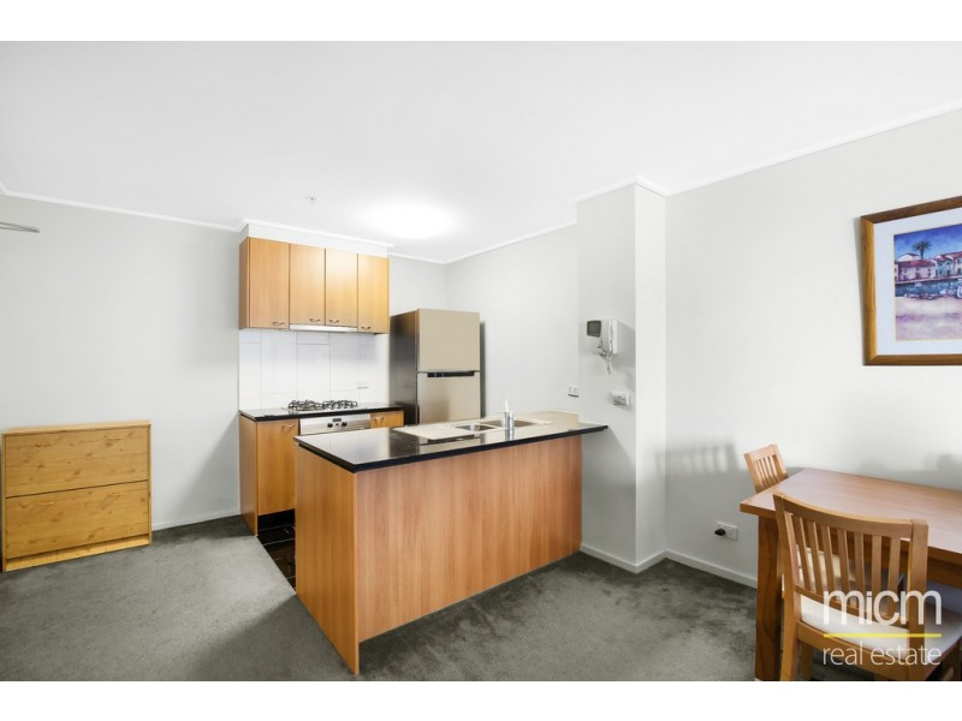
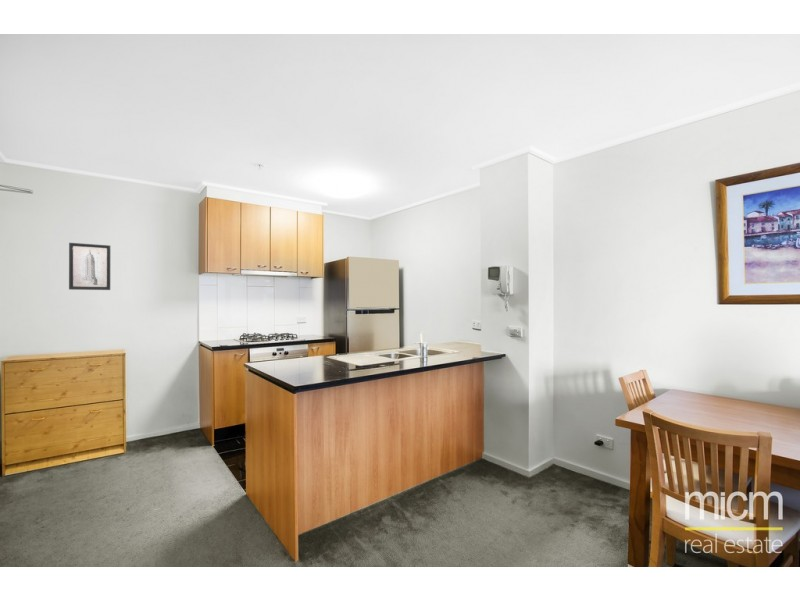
+ wall art (90, 266)
